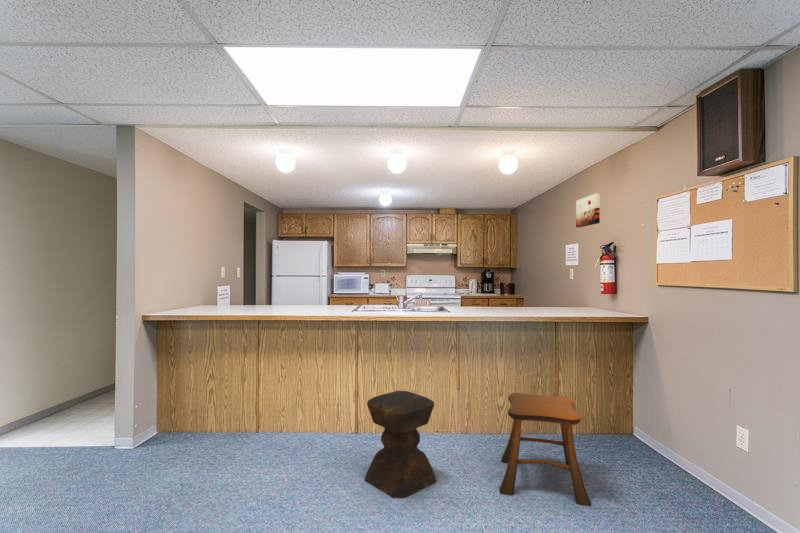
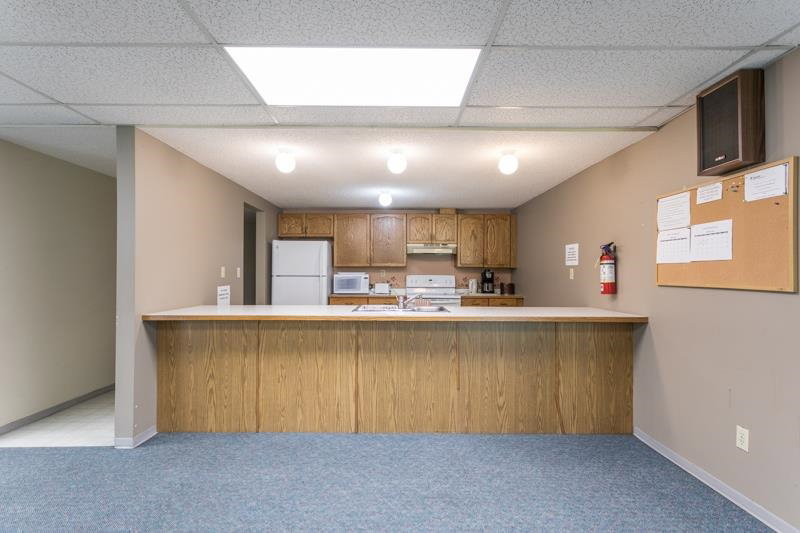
- stool (400, 438)
- stool (541, 441)
- wall art (587, 211)
